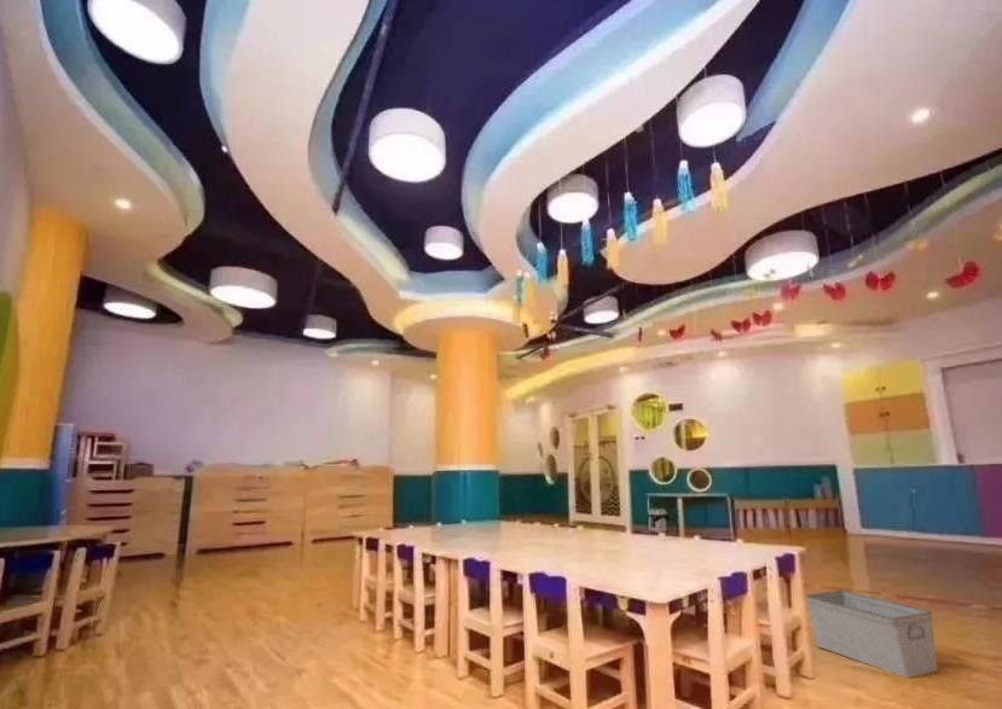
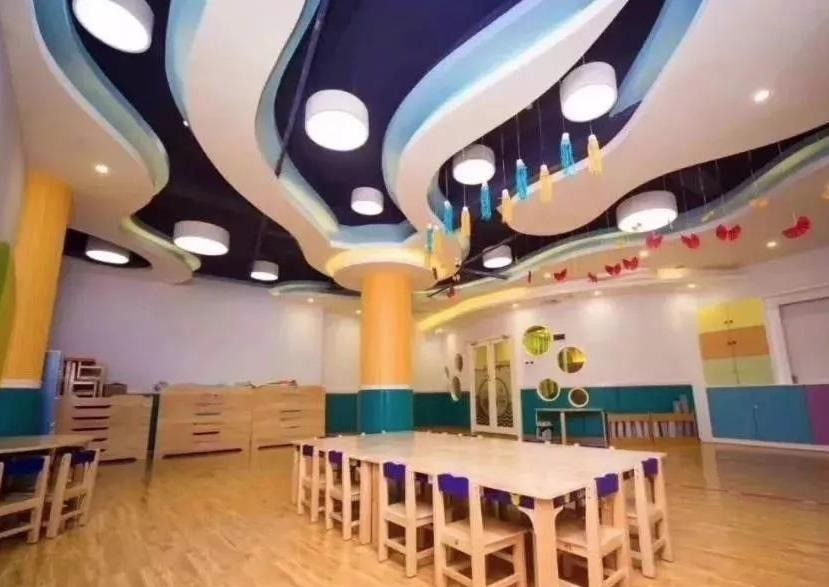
- storage bin (869, 629)
